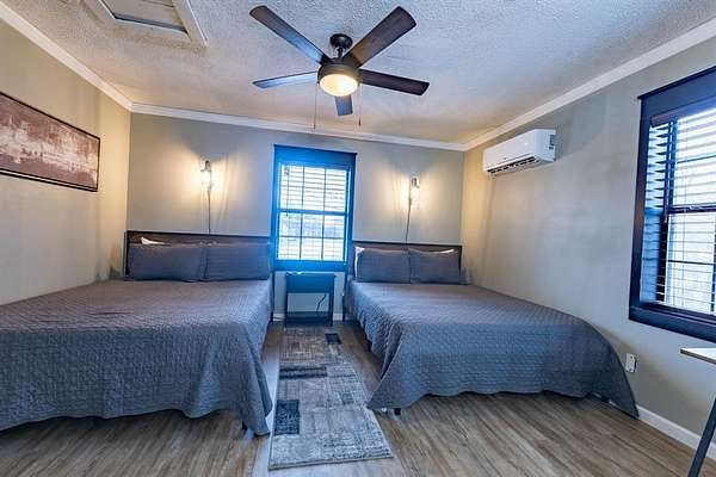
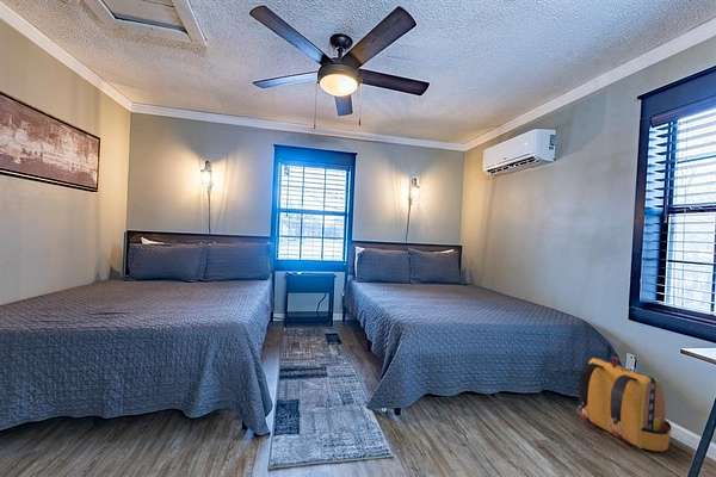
+ backpack (621, 394)
